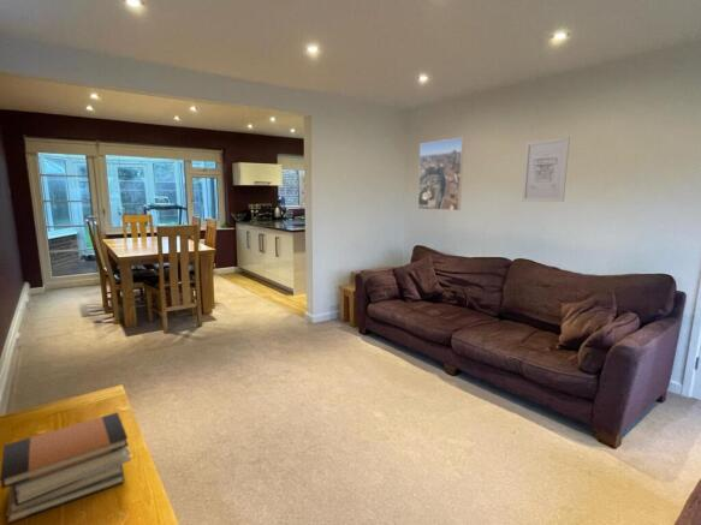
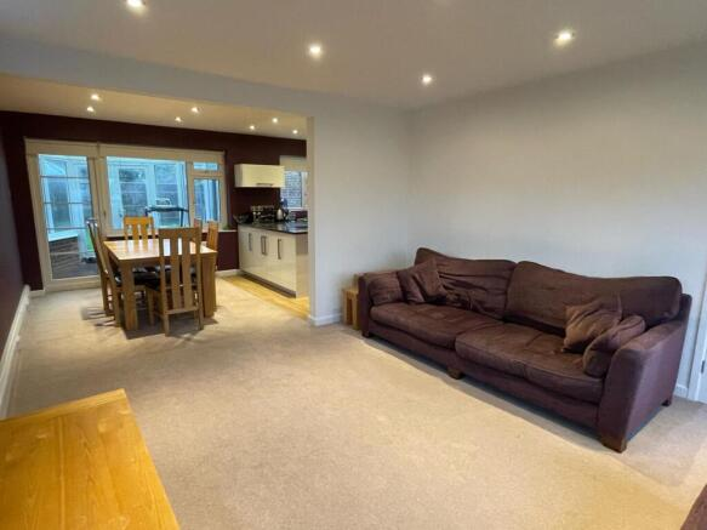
- wall art (543, 171)
- book stack (70, 463)
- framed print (439, 175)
